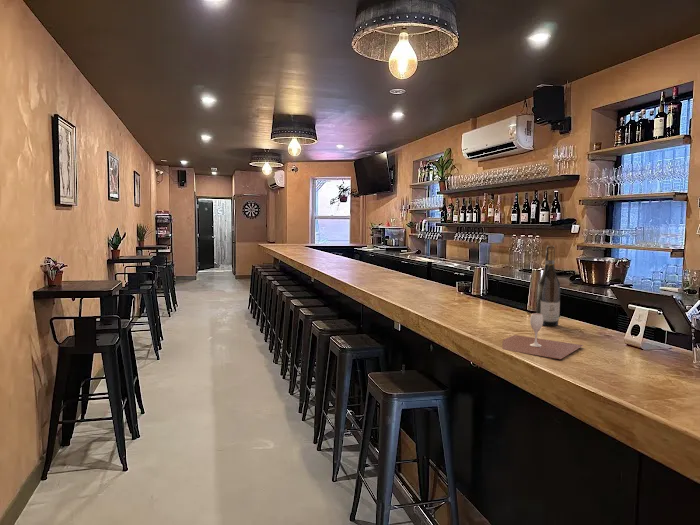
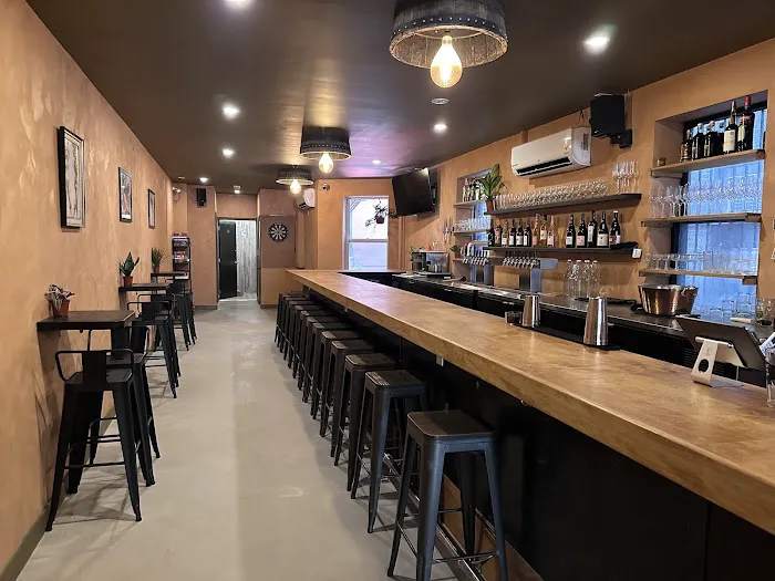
- wine bottle (549, 285)
- wine glass (536, 330)
